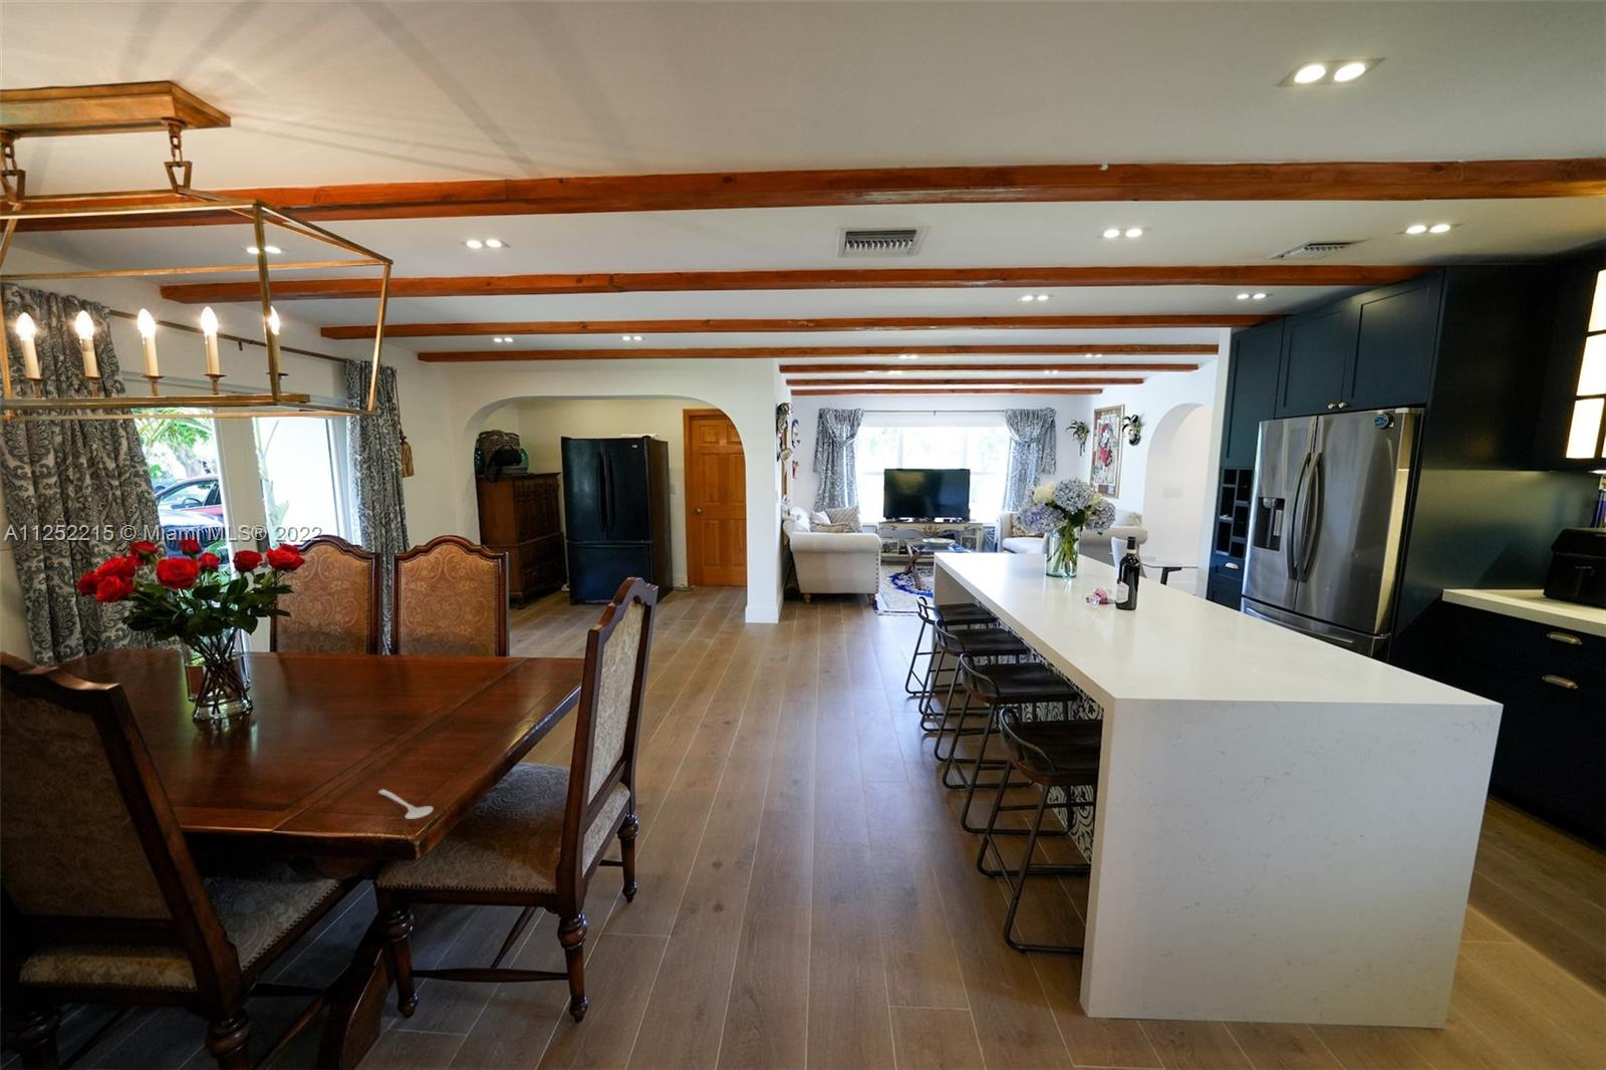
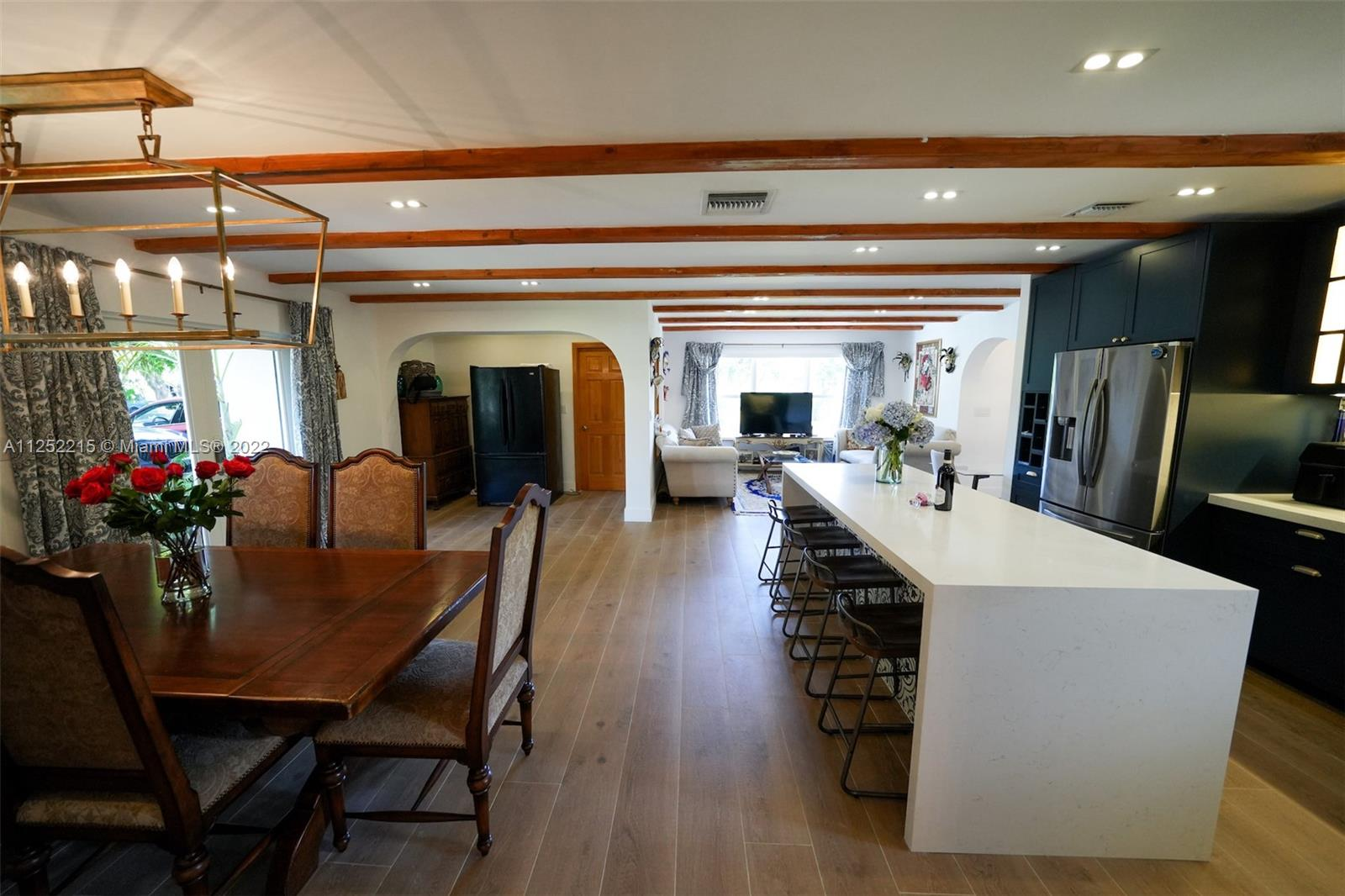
- stirrer (402, 802)
